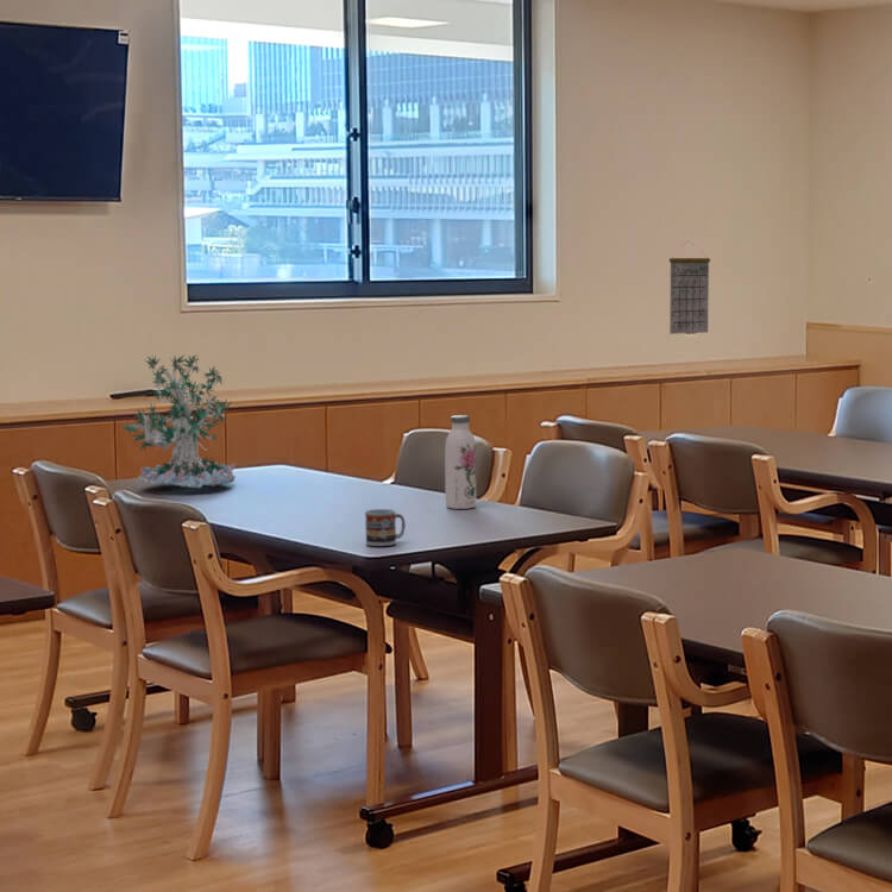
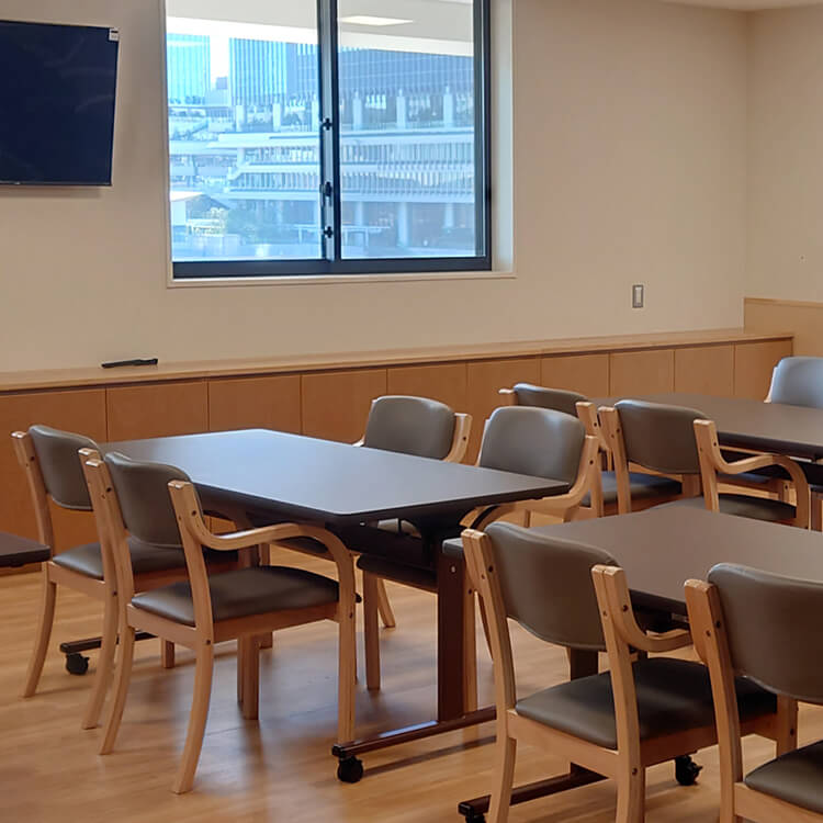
- water bottle (460, 460)
- plant (186, 421)
- calendar (689, 287)
- cup (385, 527)
